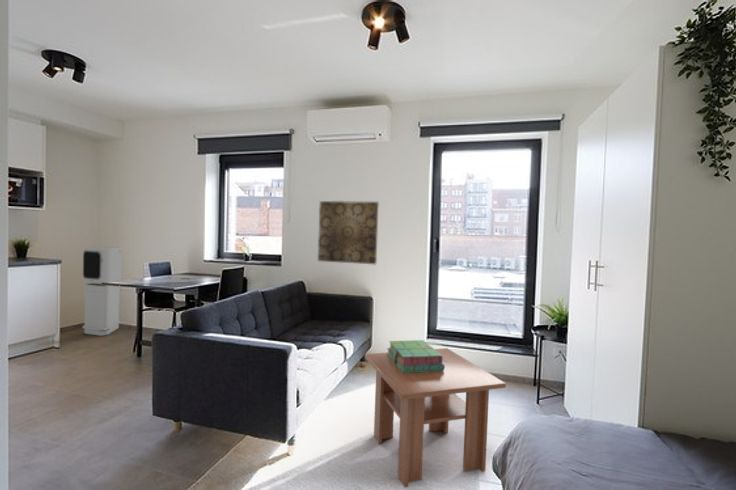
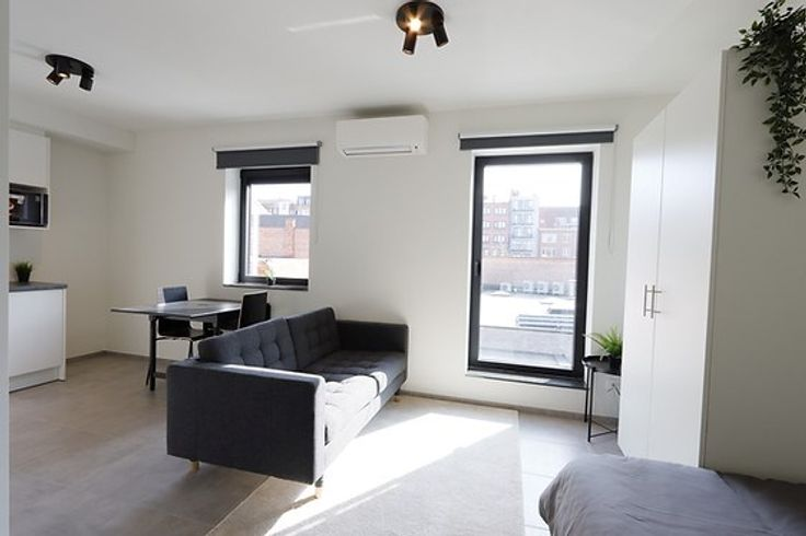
- air purifier (106, 289)
- coffee table (427, 409)
- stack of books (414, 354)
- wall art (347, 232)
